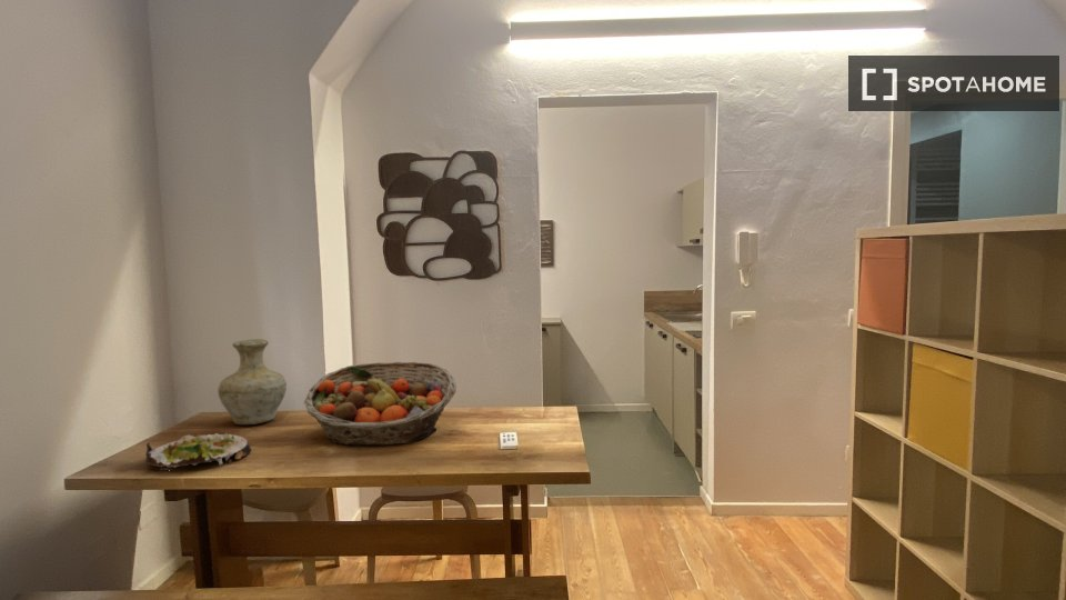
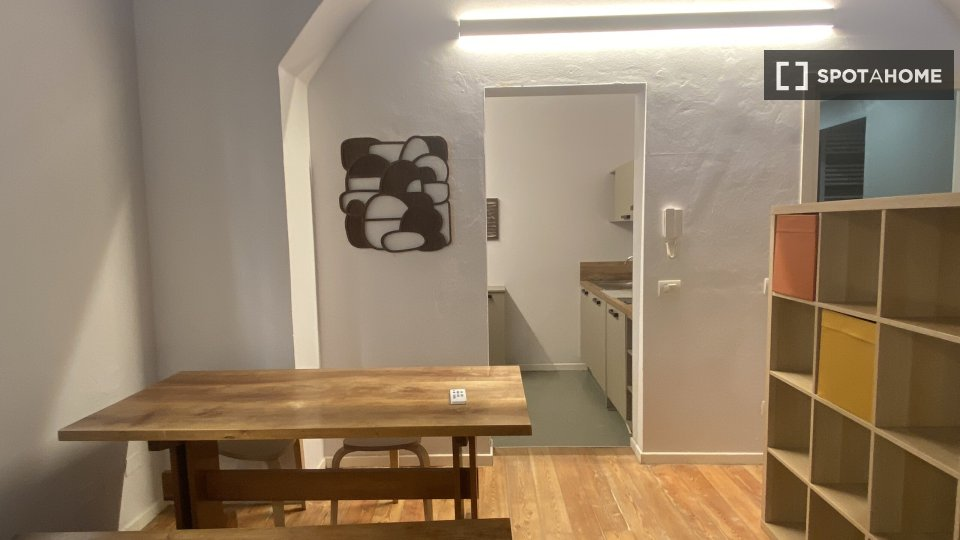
- salad plate (200, 447)
- fruit basket (382, 401)
- vase (252, 381)
